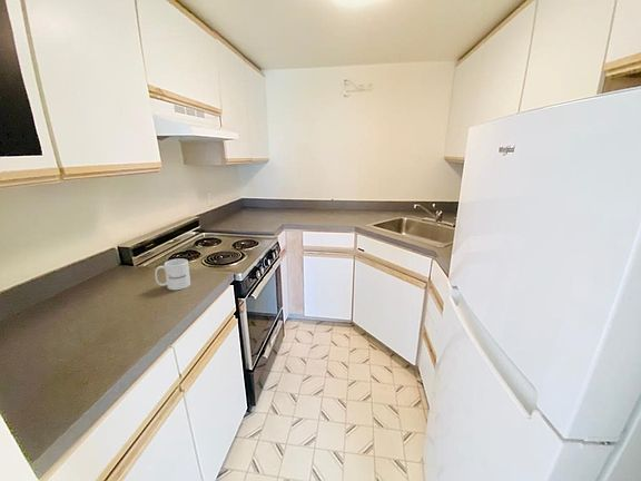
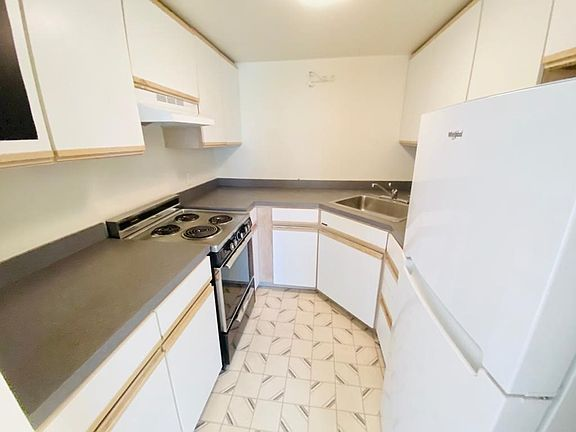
- mug (172, 274)
